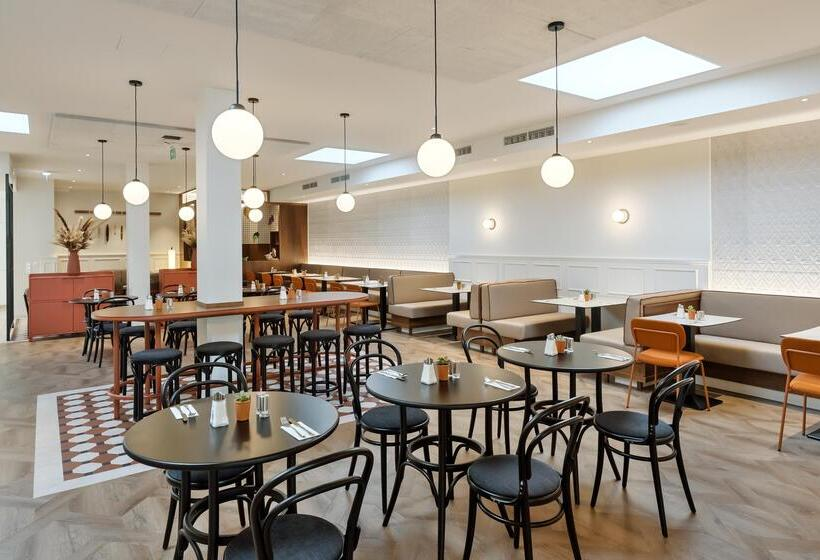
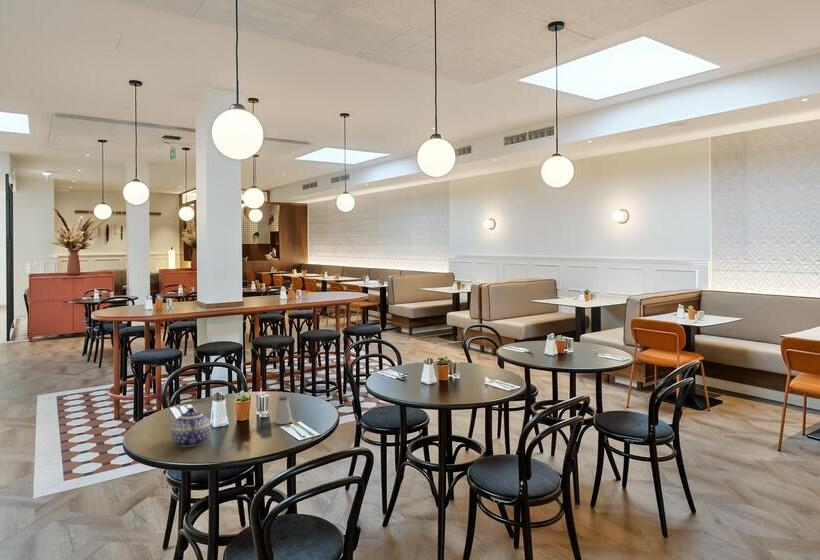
+ saltshaker (283, 409)
+ teapot (191, 425)
